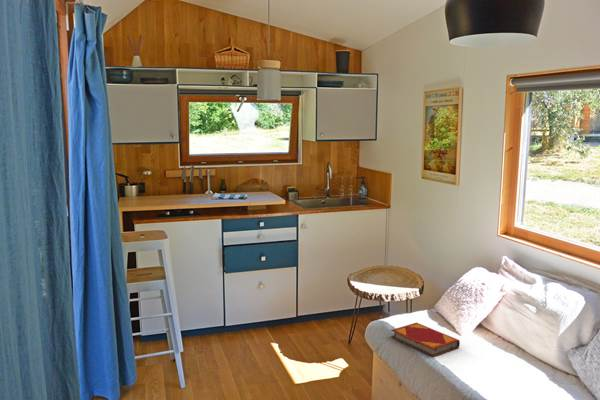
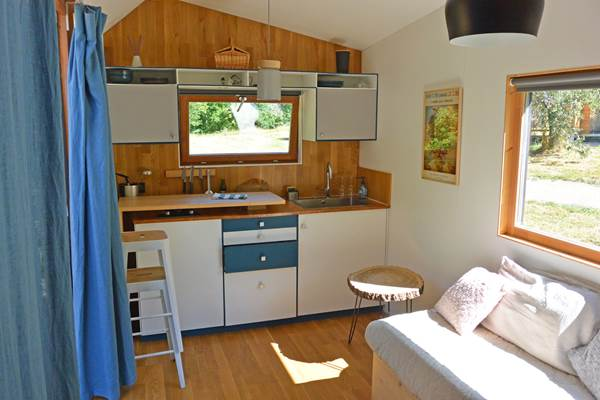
- hardback book (424, 338)
